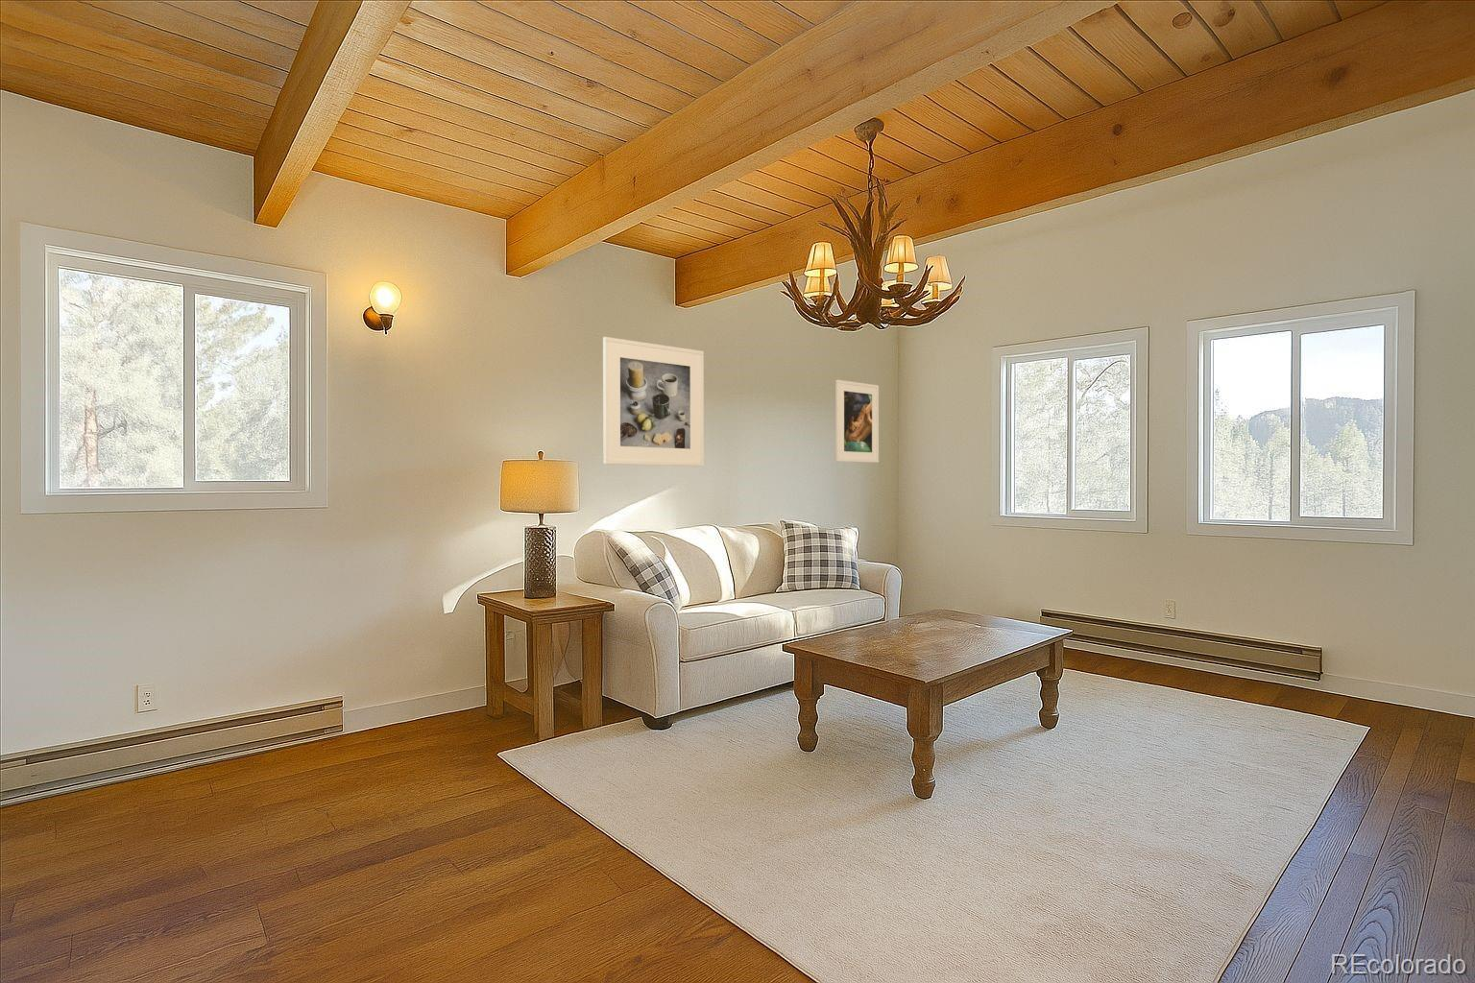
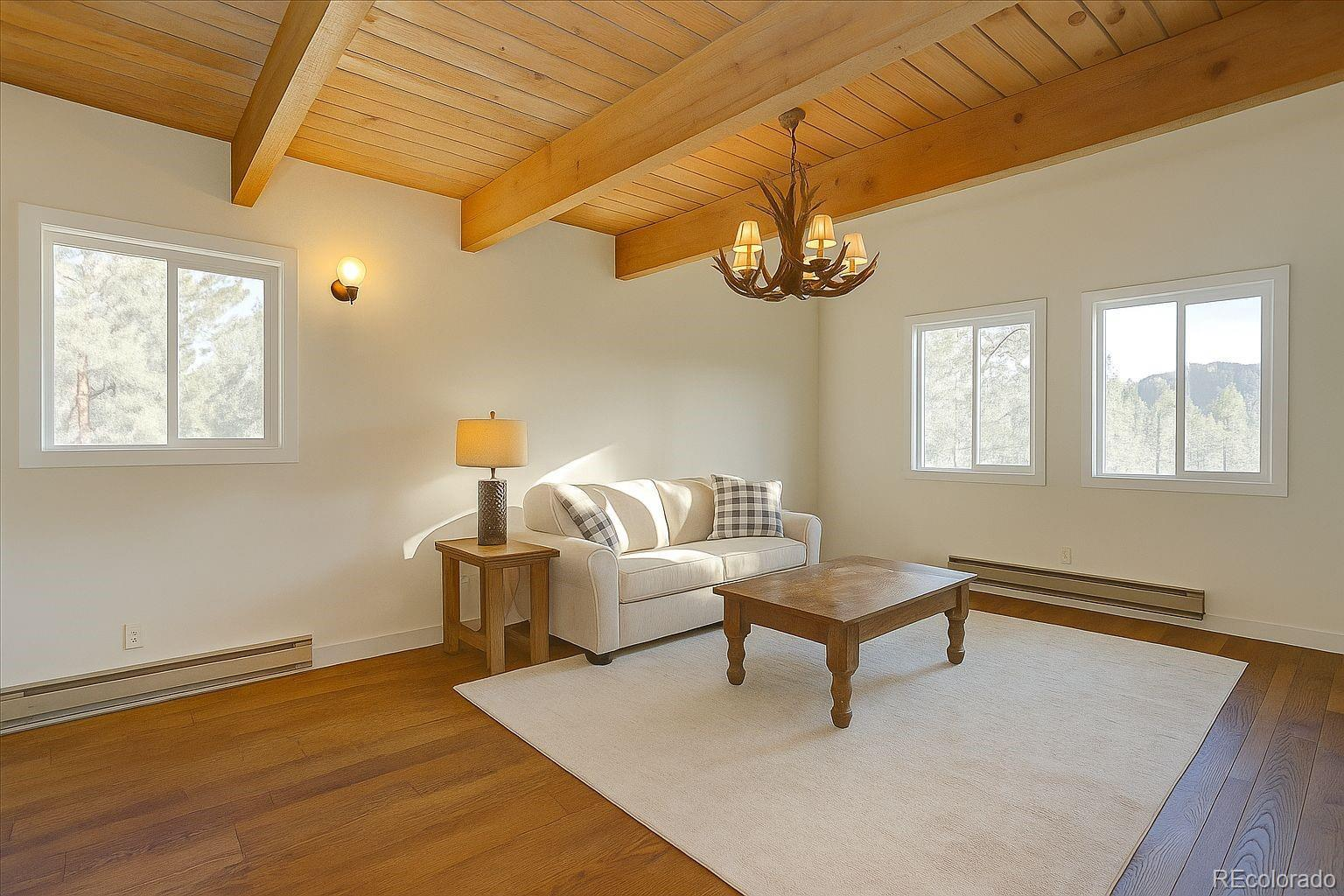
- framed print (857, 421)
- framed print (656, 404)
